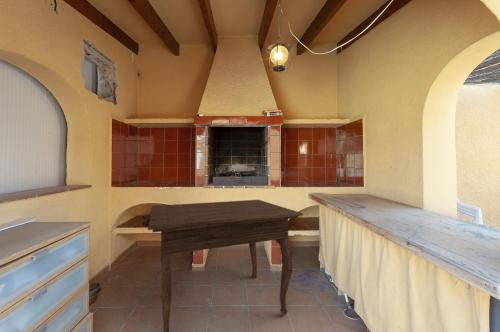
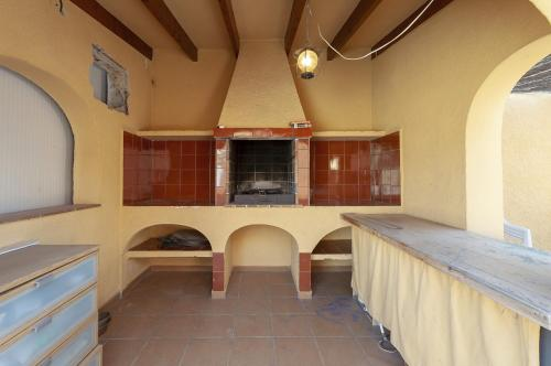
- dining table (218, 247)
